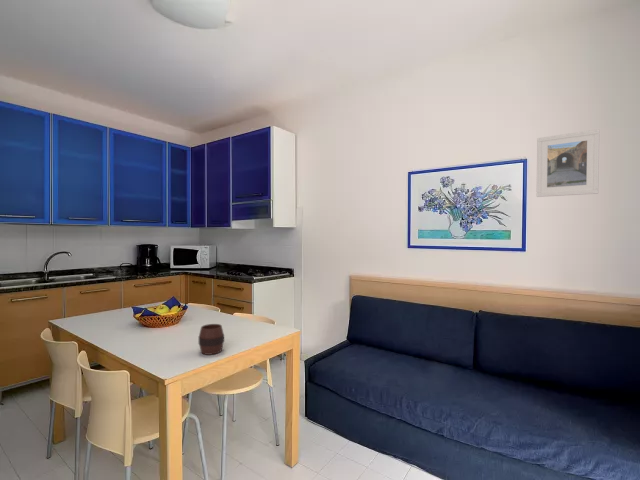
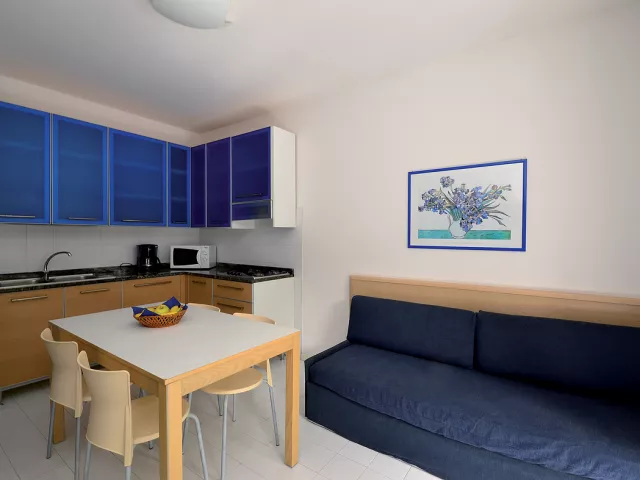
- cup (211, 338)
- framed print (566, 164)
